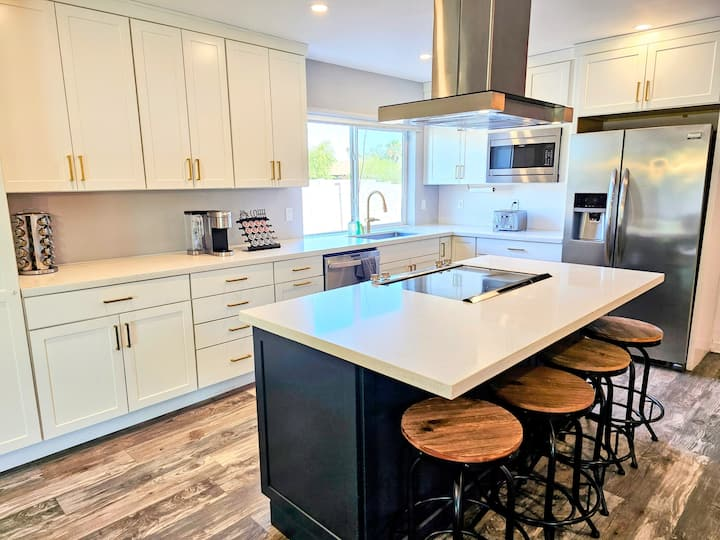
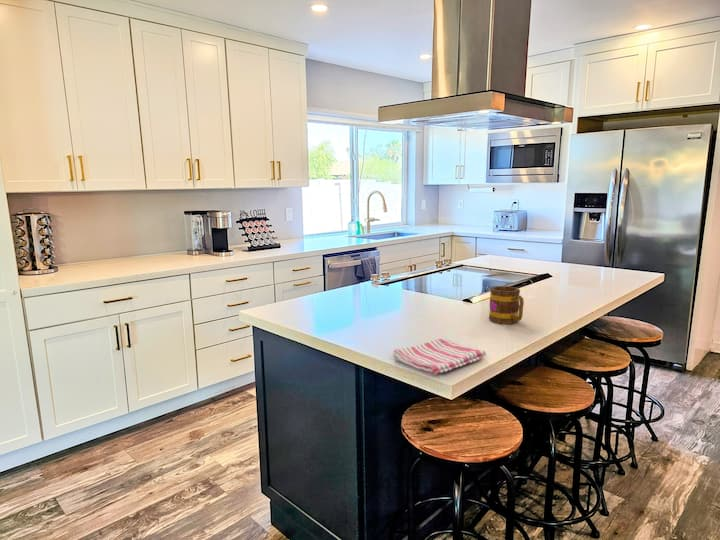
+ mug (508, 306)
+ dish towel (439, 353)
